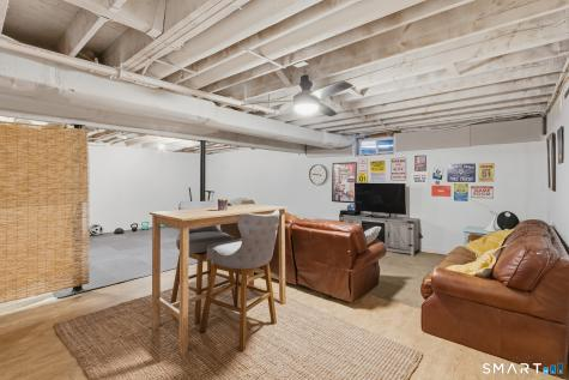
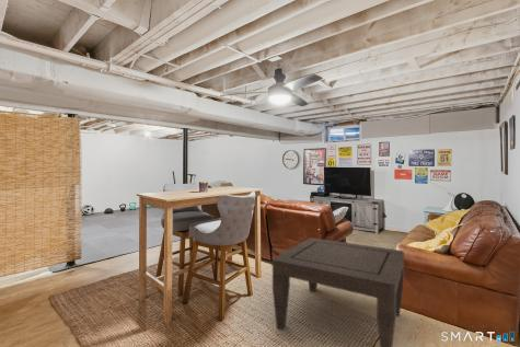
+ coffee table (340, 287)
